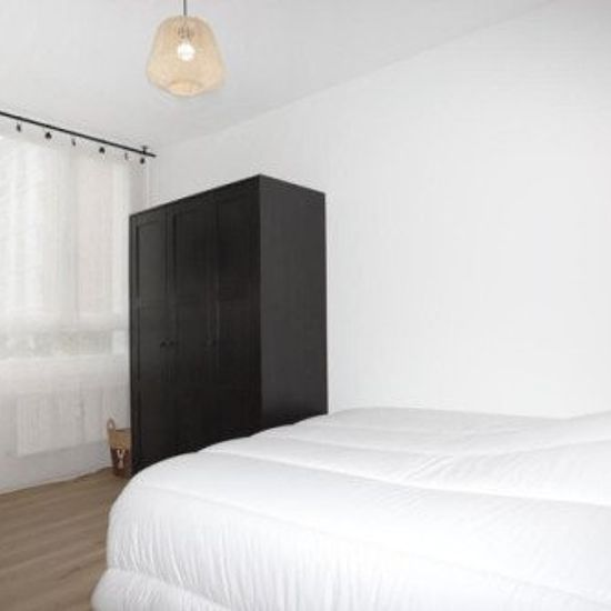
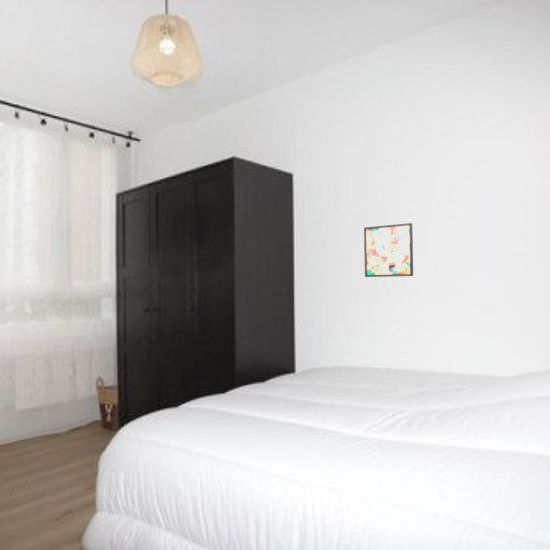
+ wall art (387, 251)
